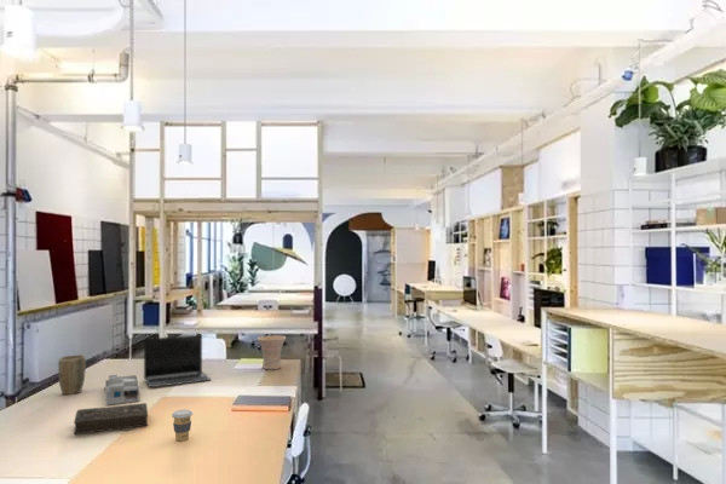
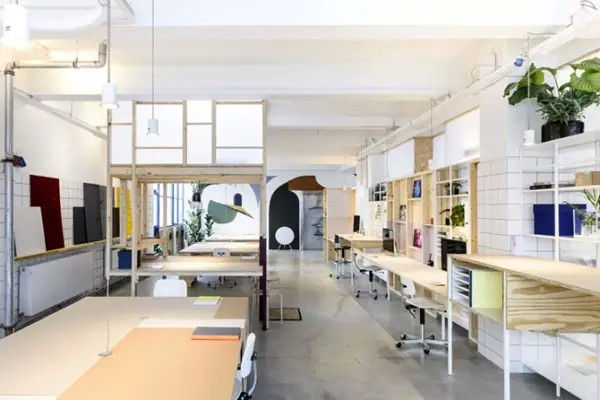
- plant pot (71, 374)
- coffee cup (182, 425)
- book (111, 417)
- vase (271, 352)
- laptop (177, 359)
- desk organizer (121, 385)
